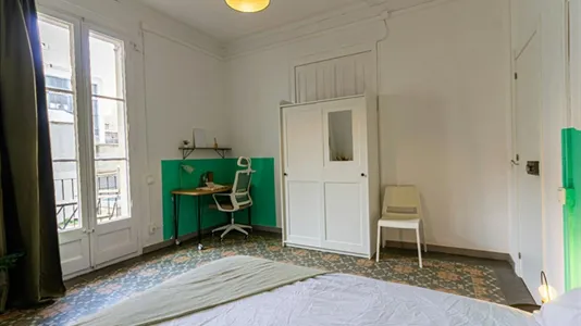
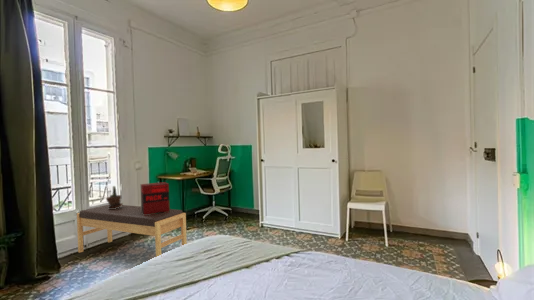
+ potted plant (114, 197)
+ decorative box (155, 197)
+ bench (130, 231)
